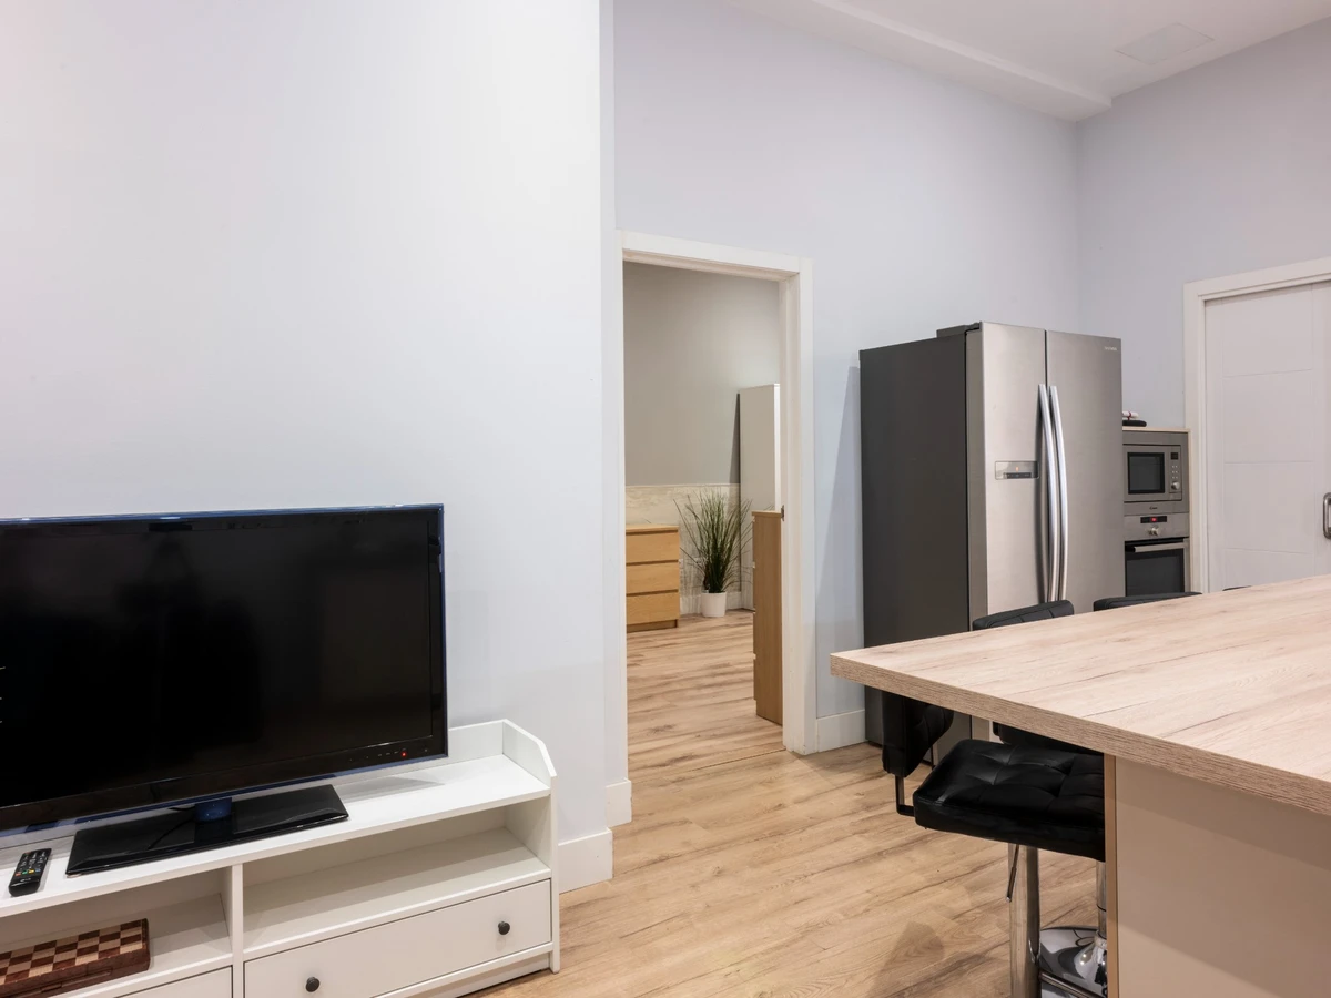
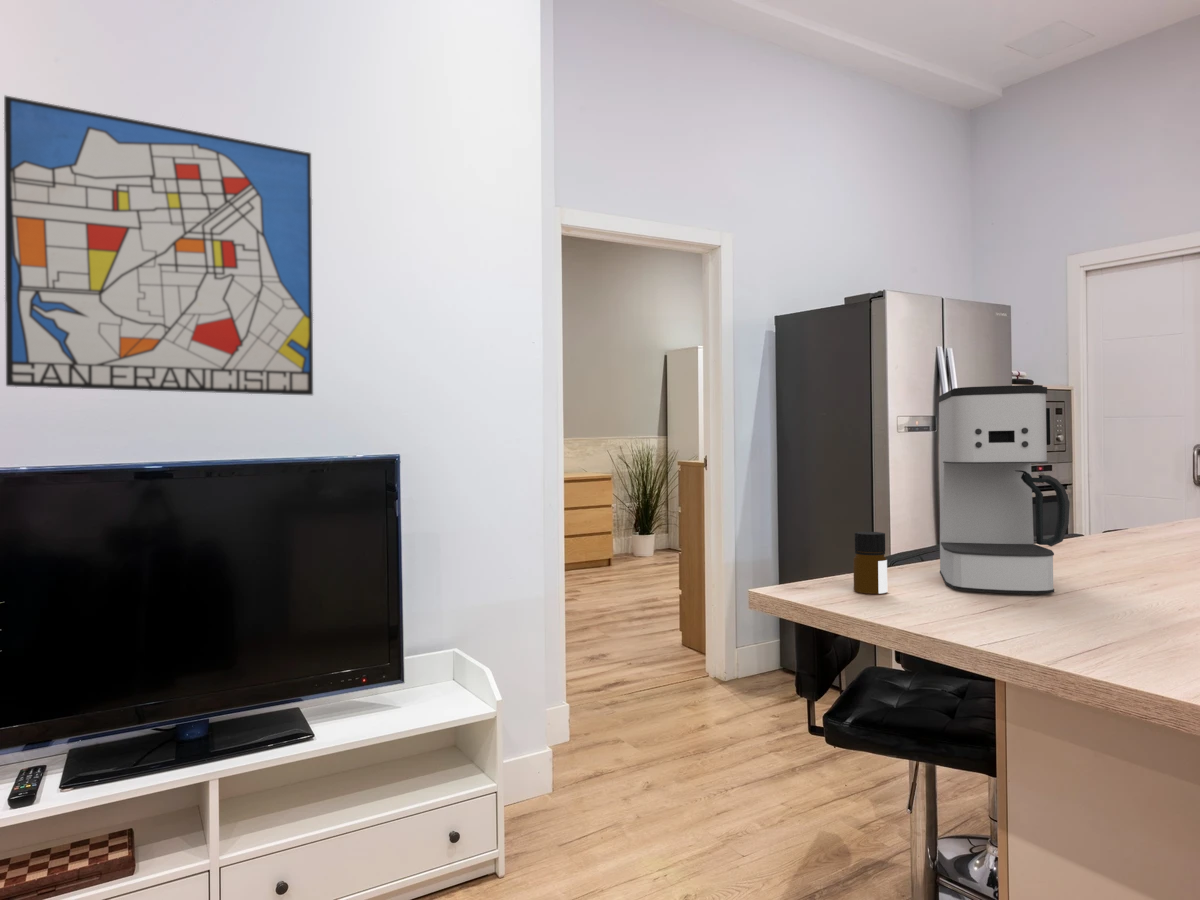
+ coffee maker (1002, 486)
+ bottle (870, 561)
+ wall art (172, 259)
